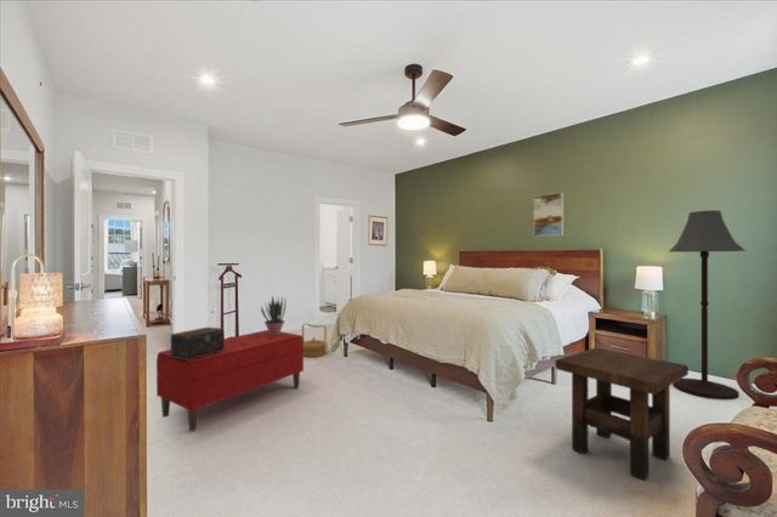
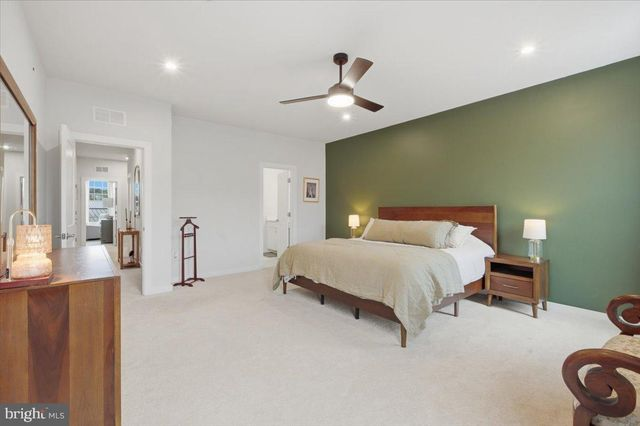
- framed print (548, 215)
- side table (619, 408)
- floor lamp (704, 300)
- bench (237, 371)
- potted plant (273, 314)
- basket (313, 339)
- decorative box (198, 341)
